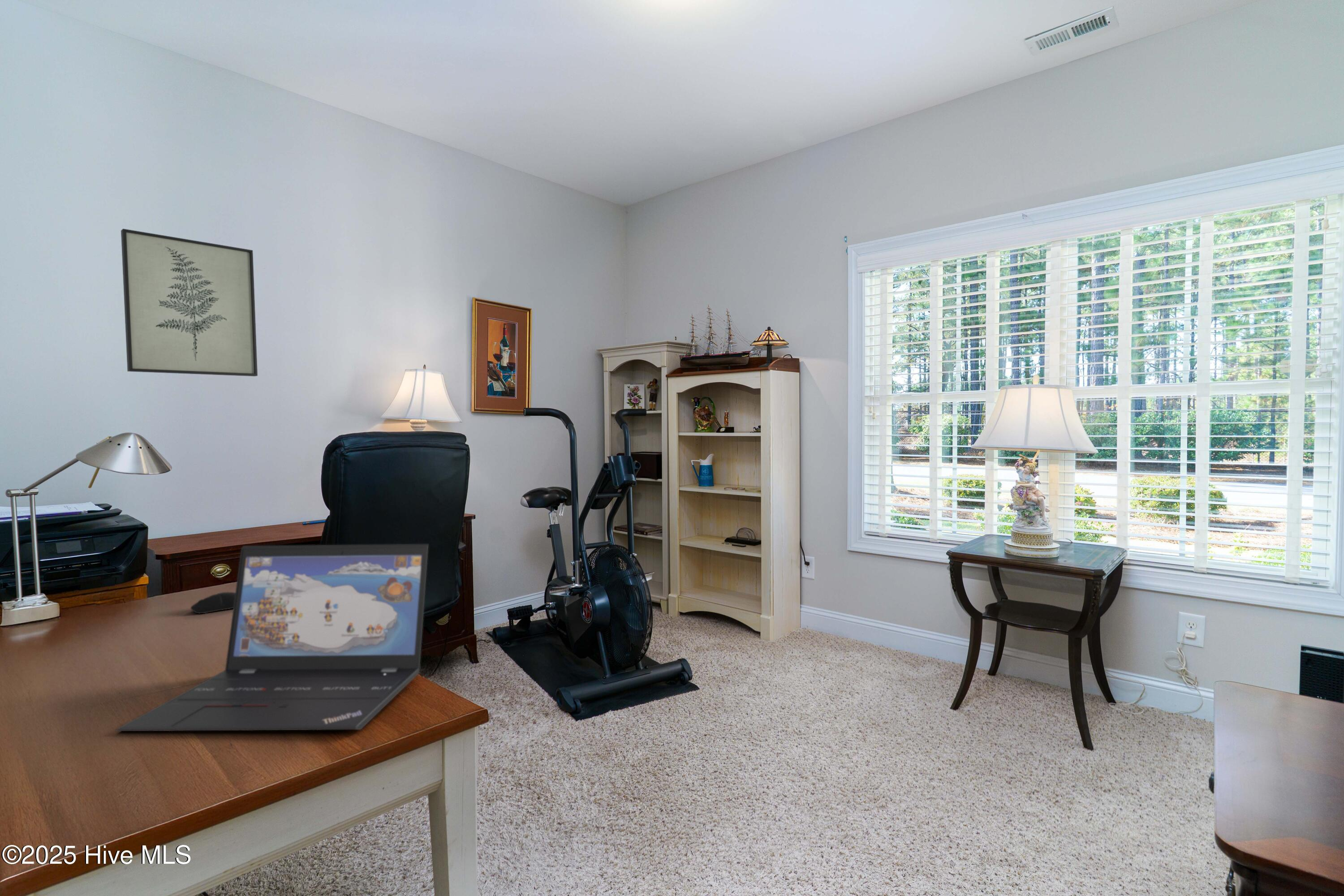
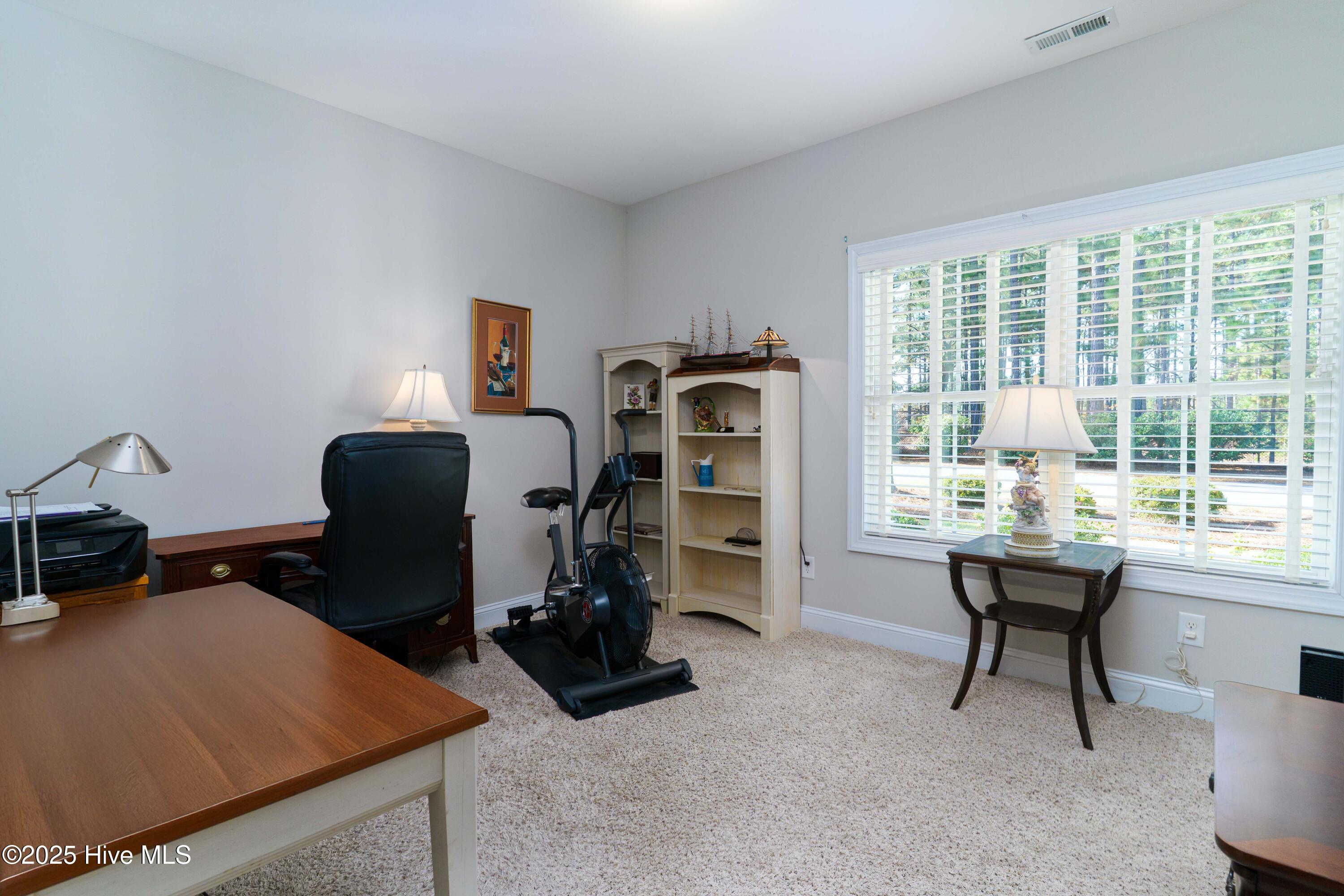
- wall art (193, 307)
- laptop (292, 628)
- computer mouse (219, 601)
